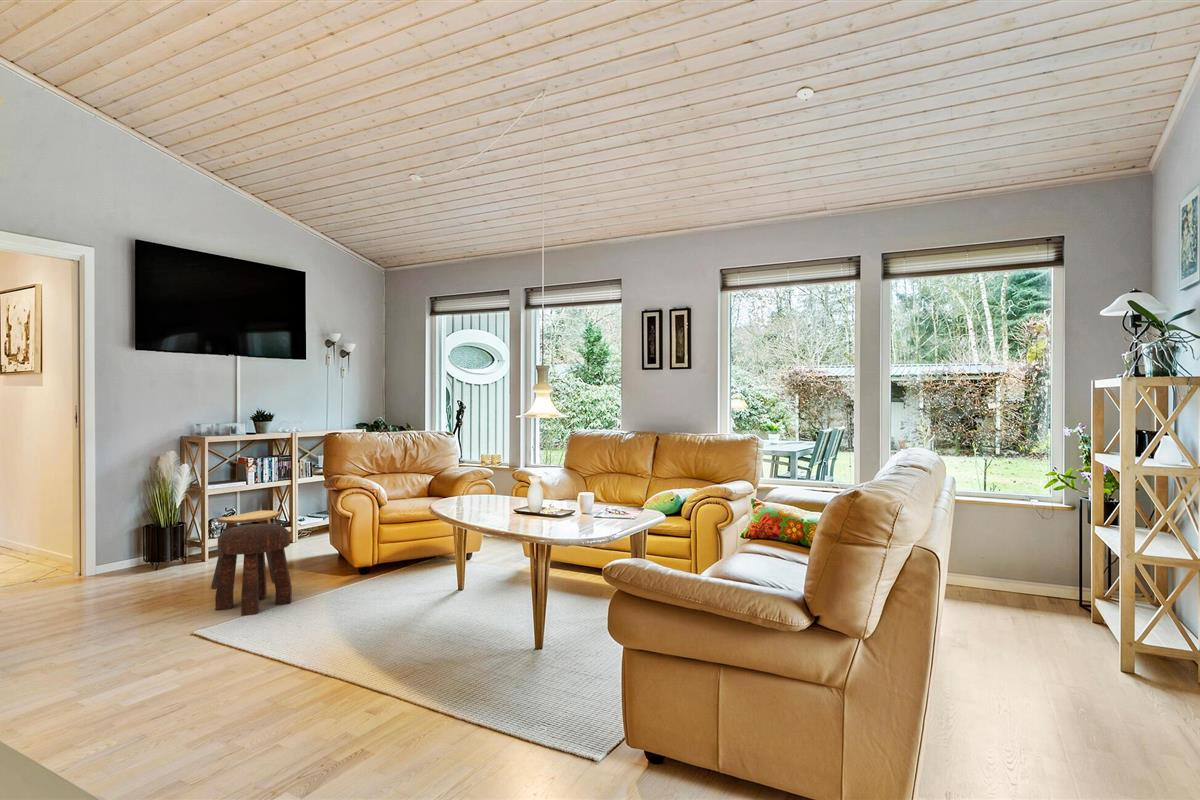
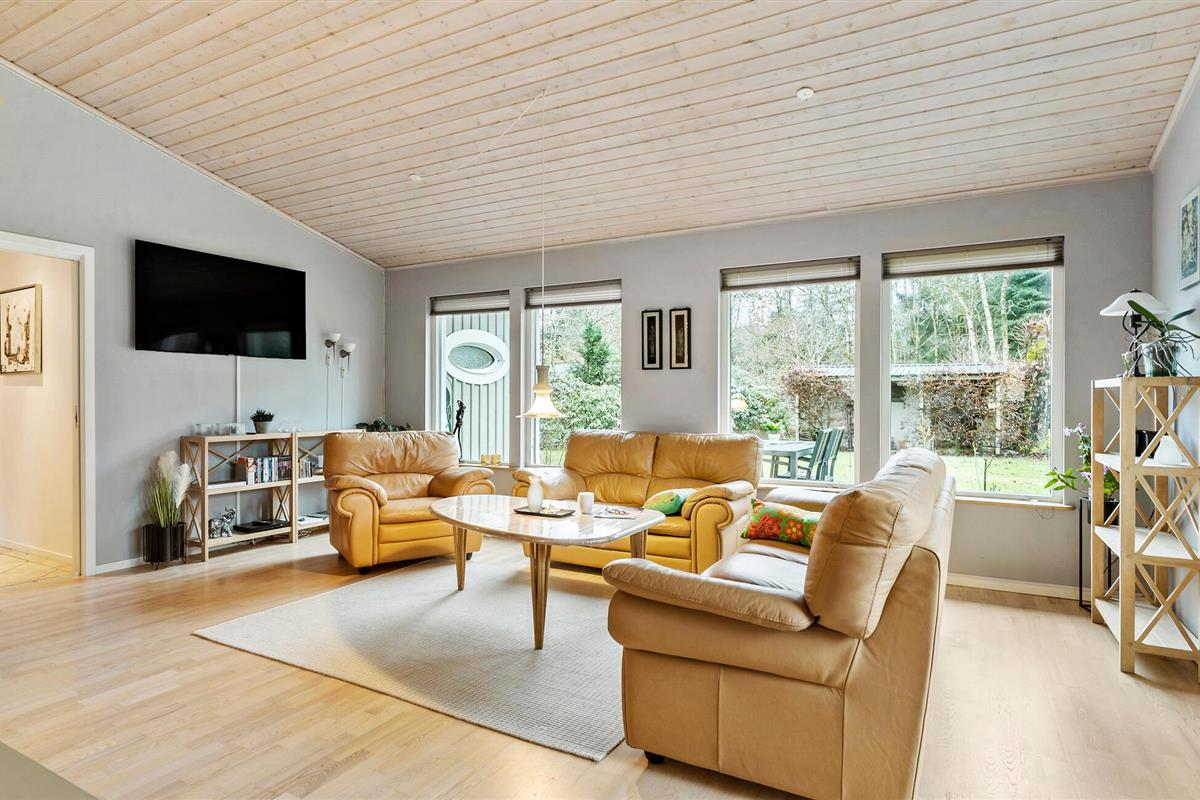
- stool (254, 565)
- stool (266, 552)
